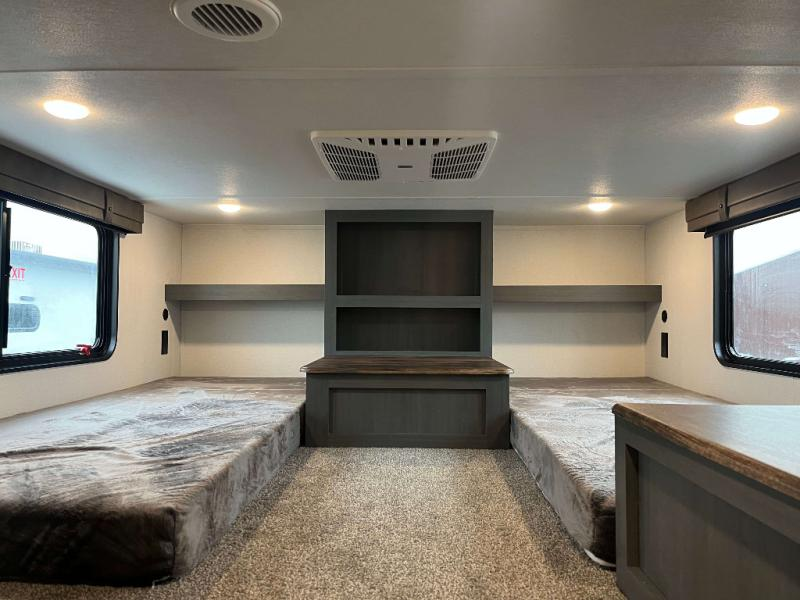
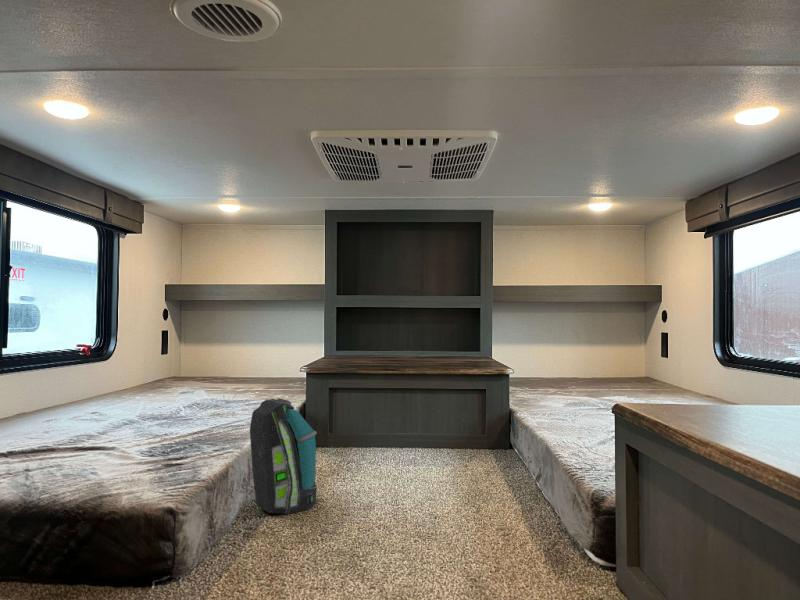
+ backpack (283, 452)
